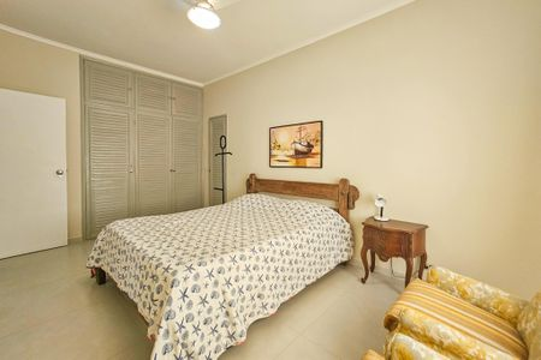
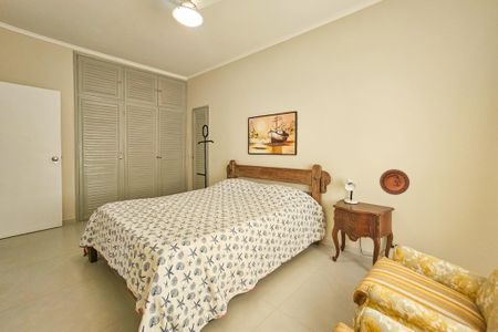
+ decorative plate (394, 181)
